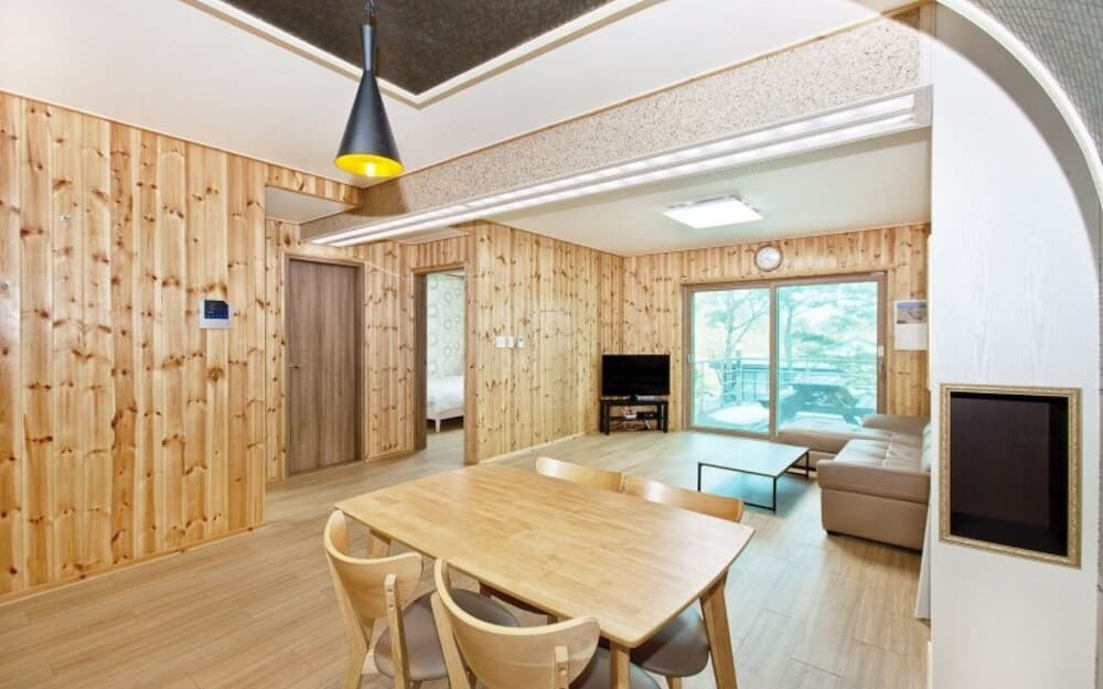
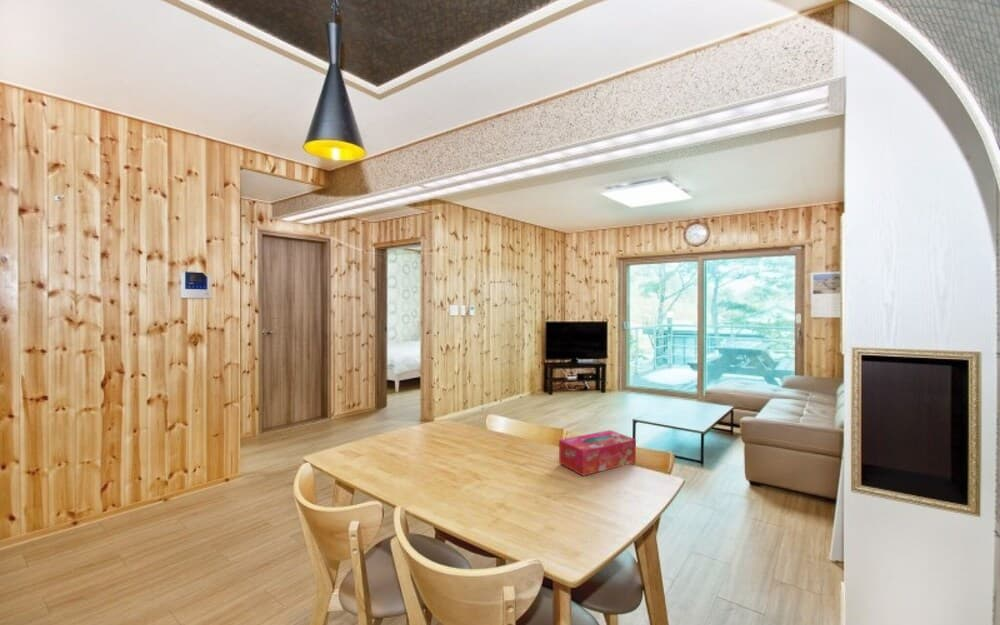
+ tissue box (597, 451)
